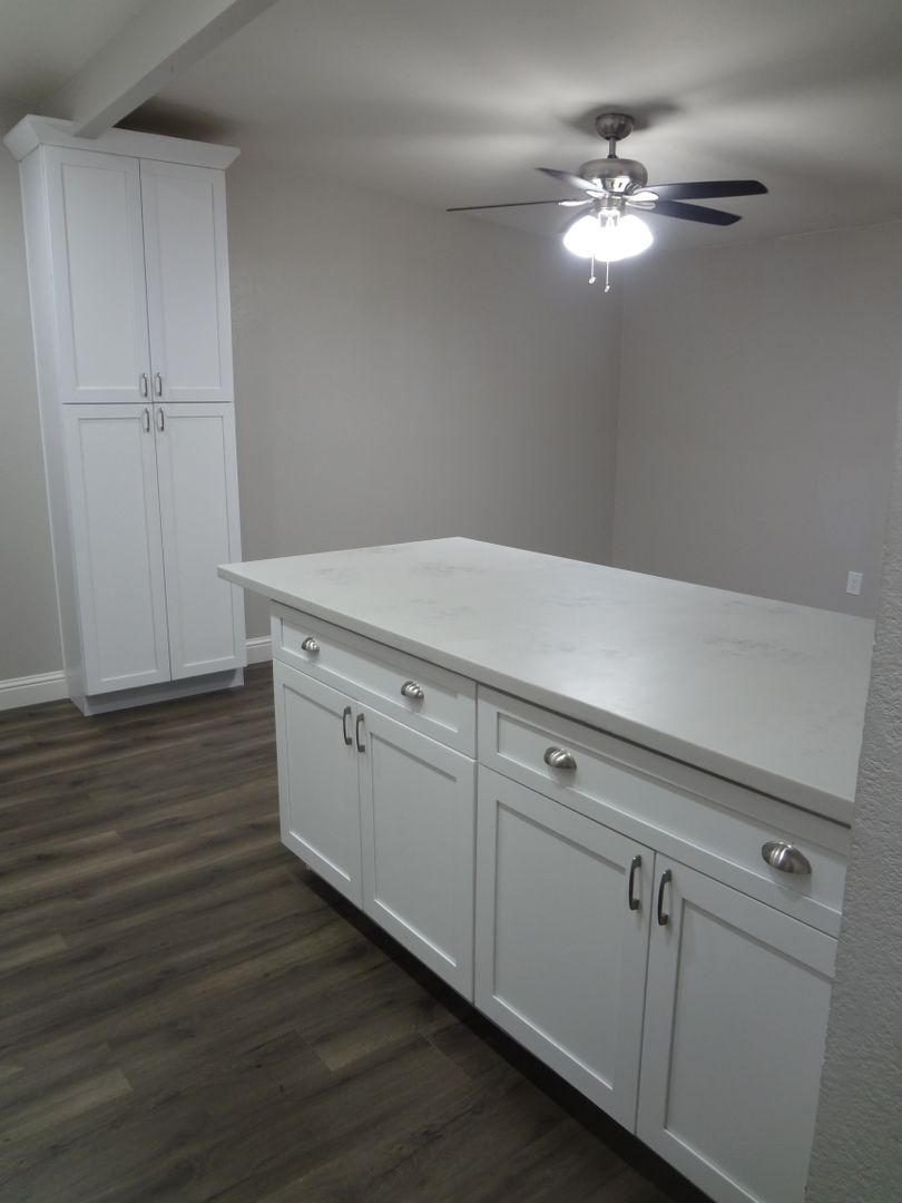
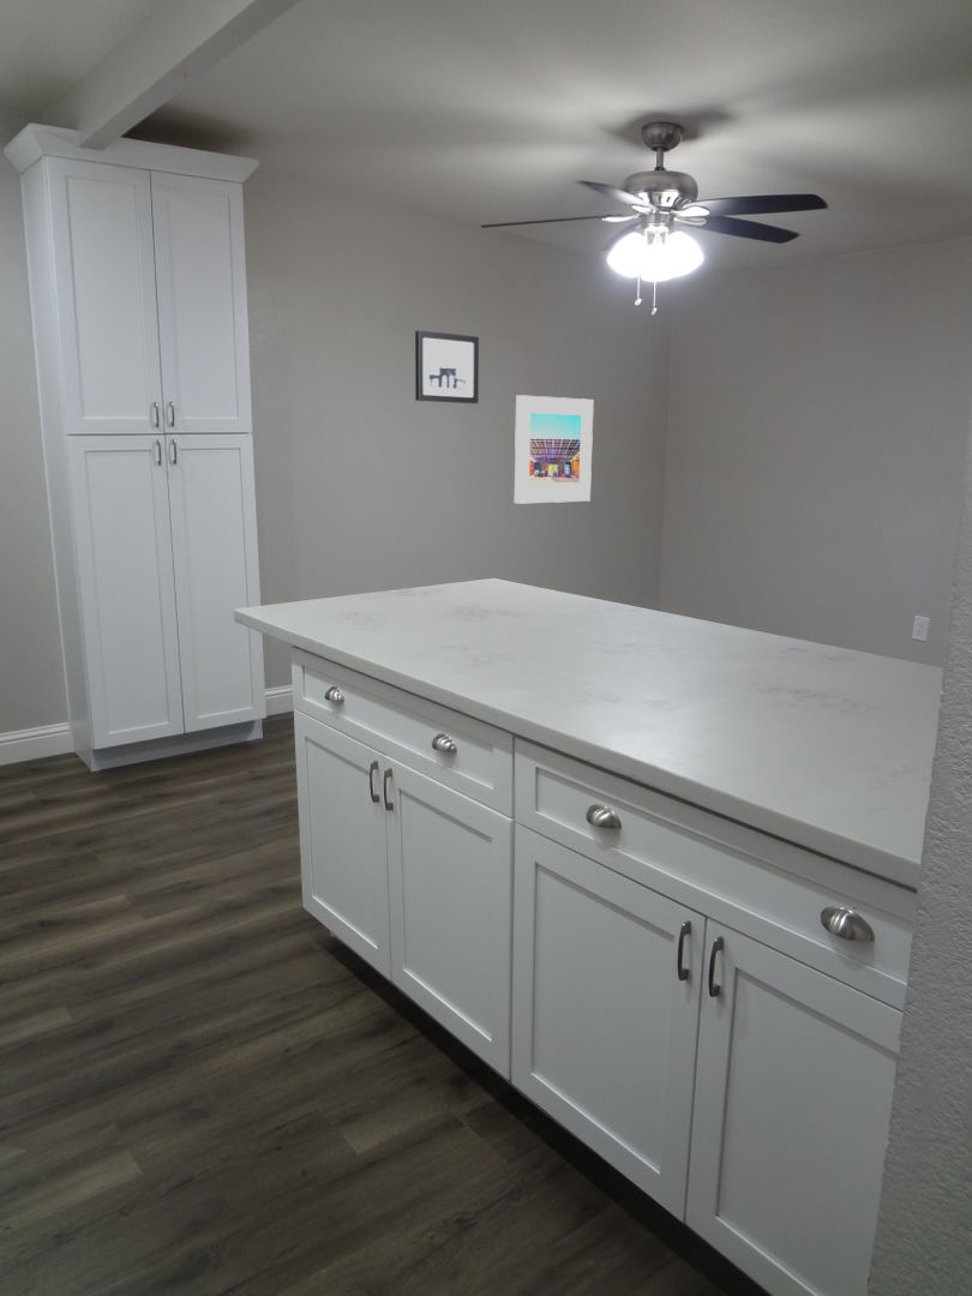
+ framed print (554, 450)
+ wall art (448, 367)
